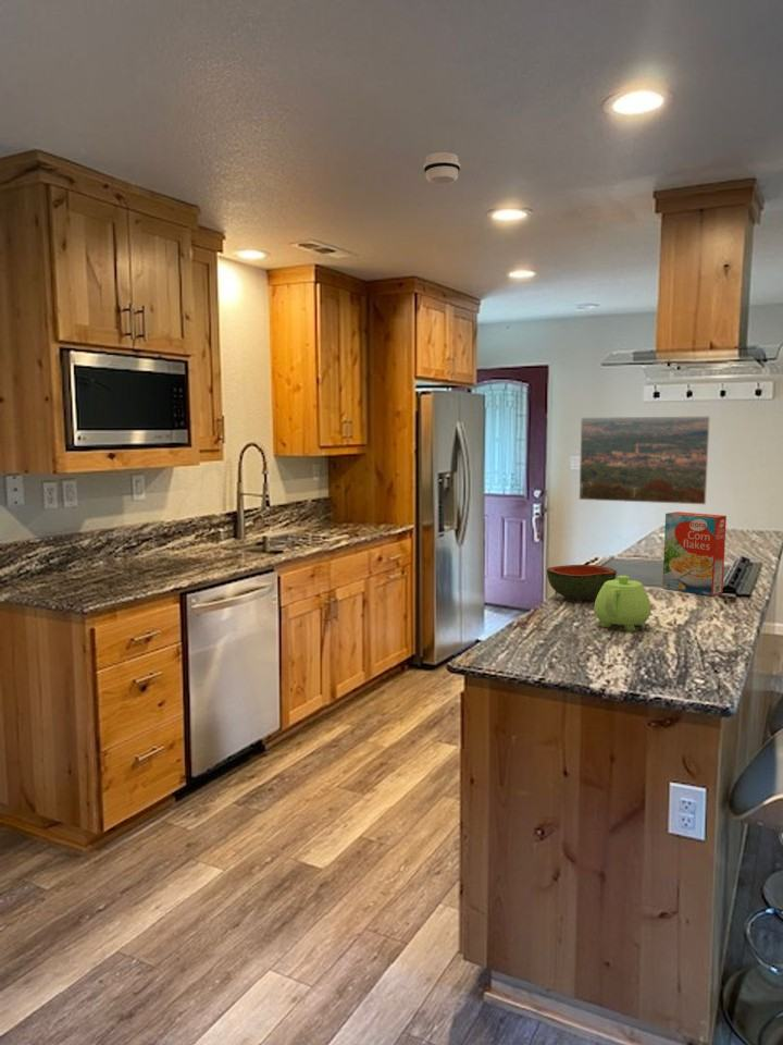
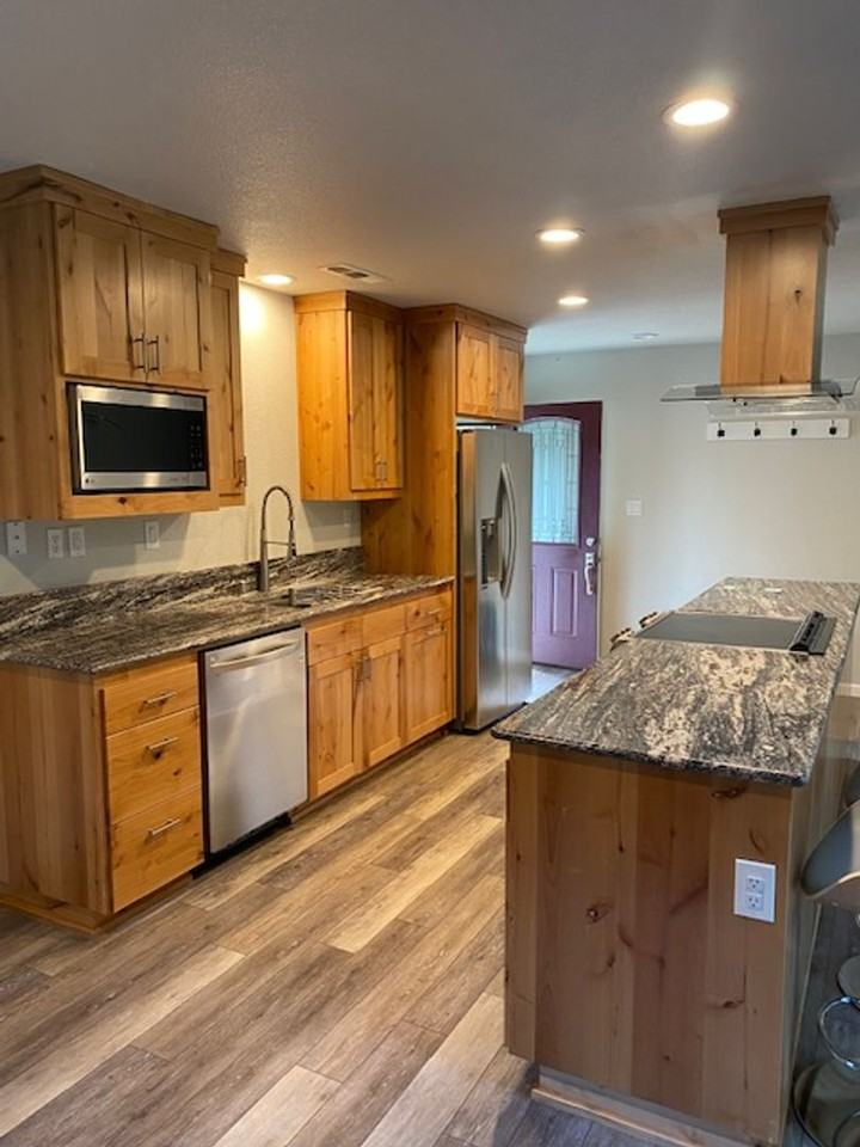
- cereal box (694, 552)
- smoke detector (442, 169)
- teapot (623, 600)
- bowl (580, 583)
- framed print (642, 459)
